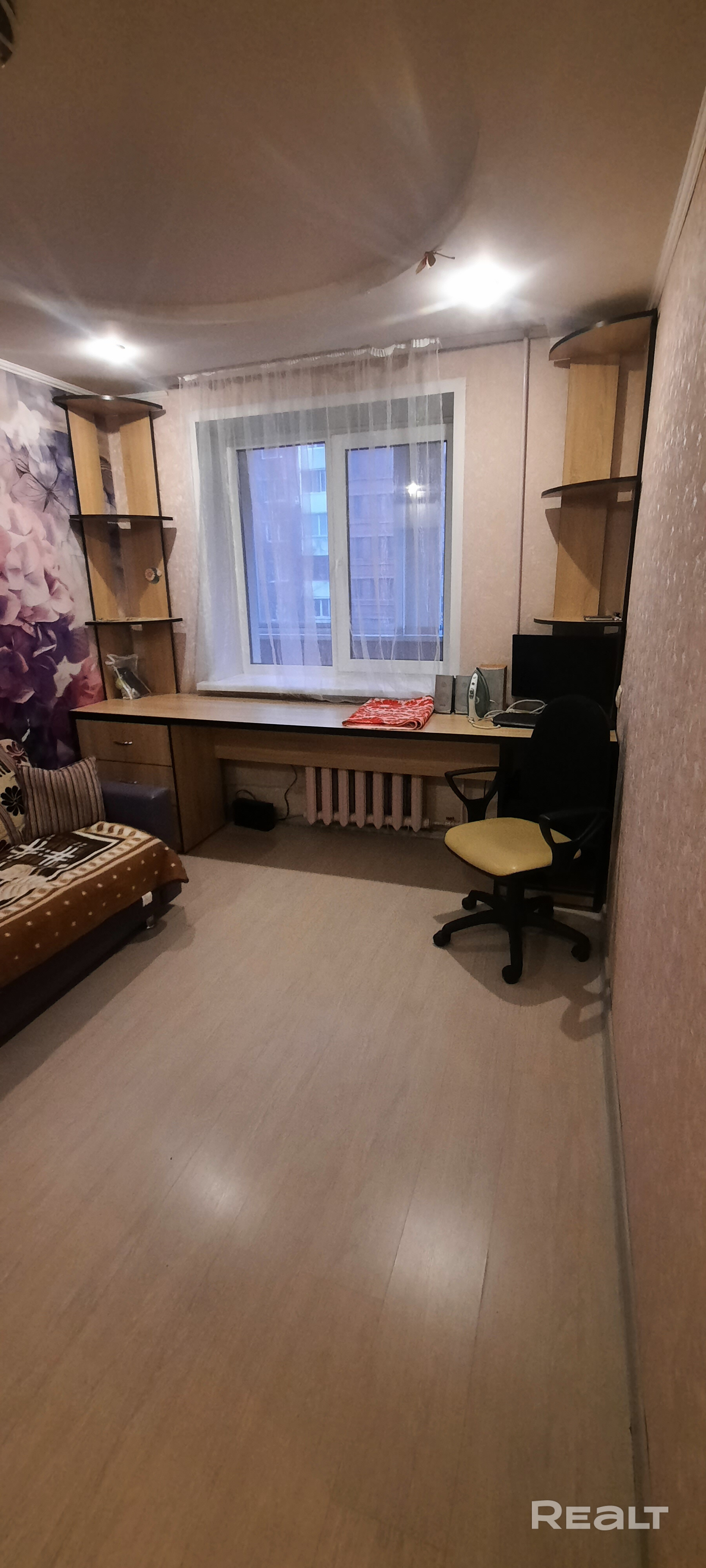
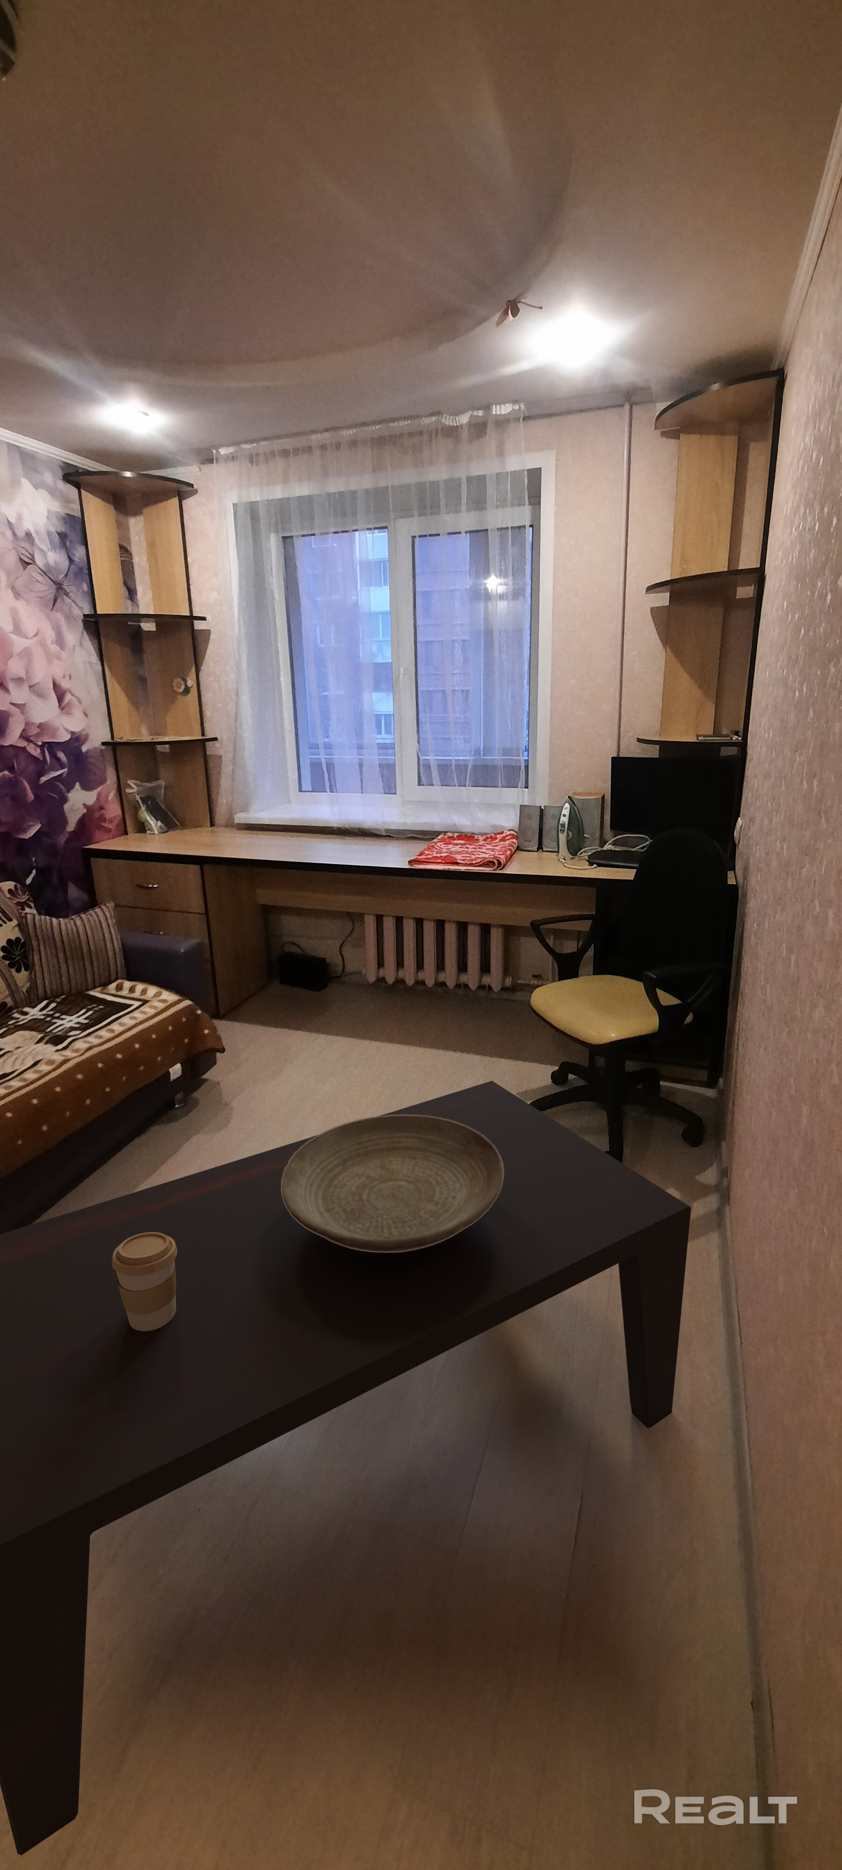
+ coffee cup (148, 1277)
+ decorative bowl (394, 1191)
+ coffee table (334, 1339)
